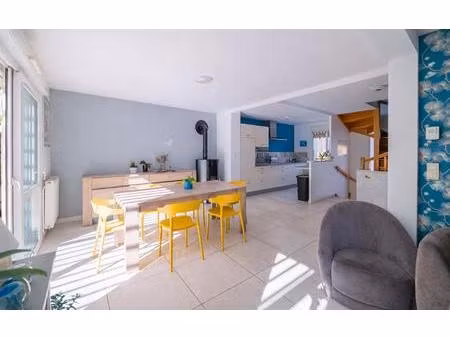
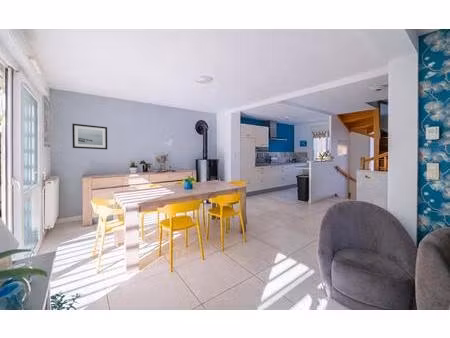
+ wall art (90, 137)
